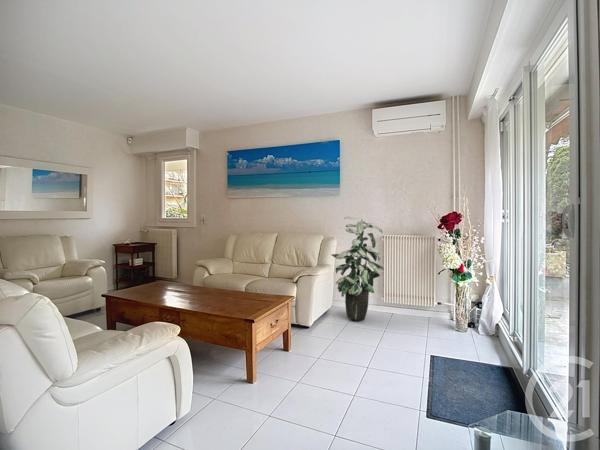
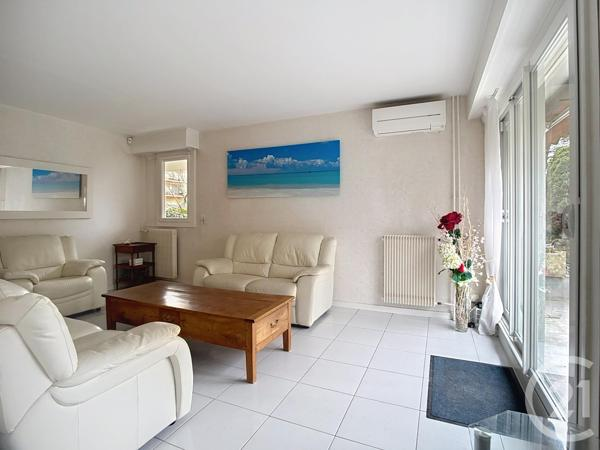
- indoor plant (356, 267)
